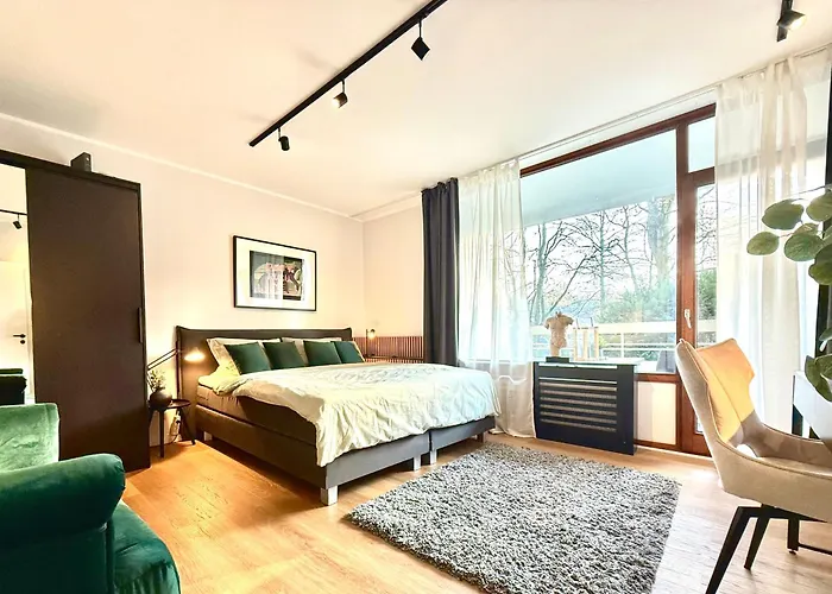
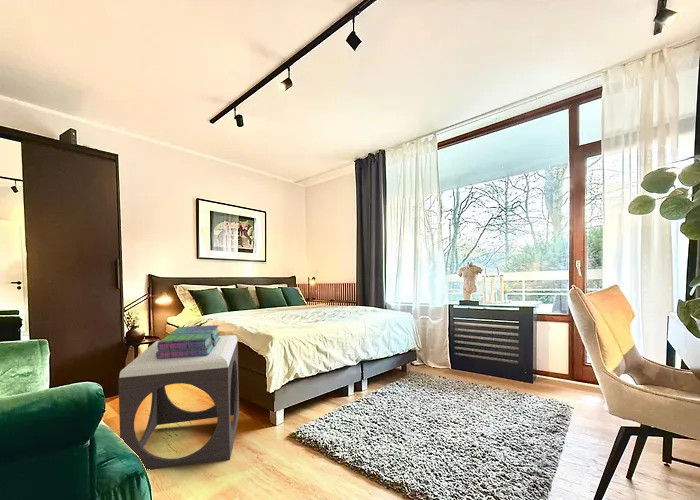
+ stack of books (191, 339)
+ footstool (190, 384)
